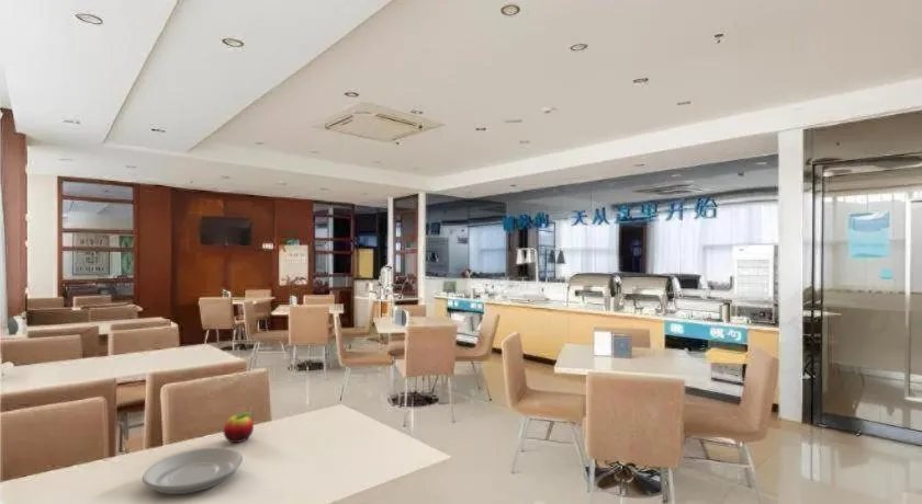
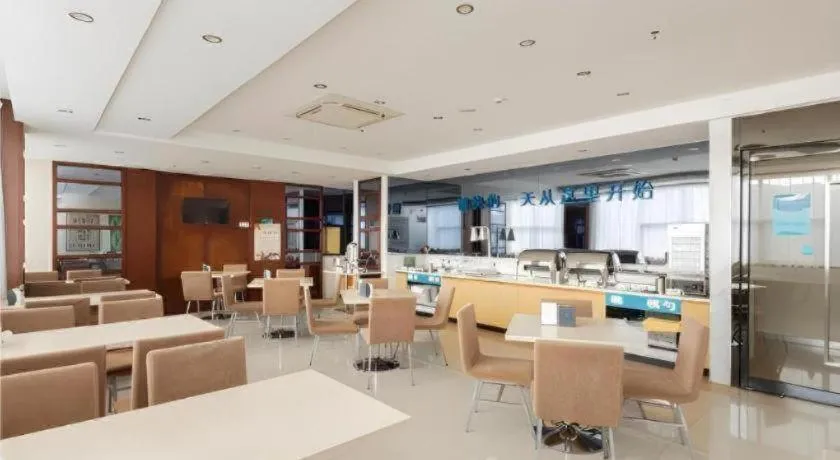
- fruit (238, 427)
- plate (194, 472)
